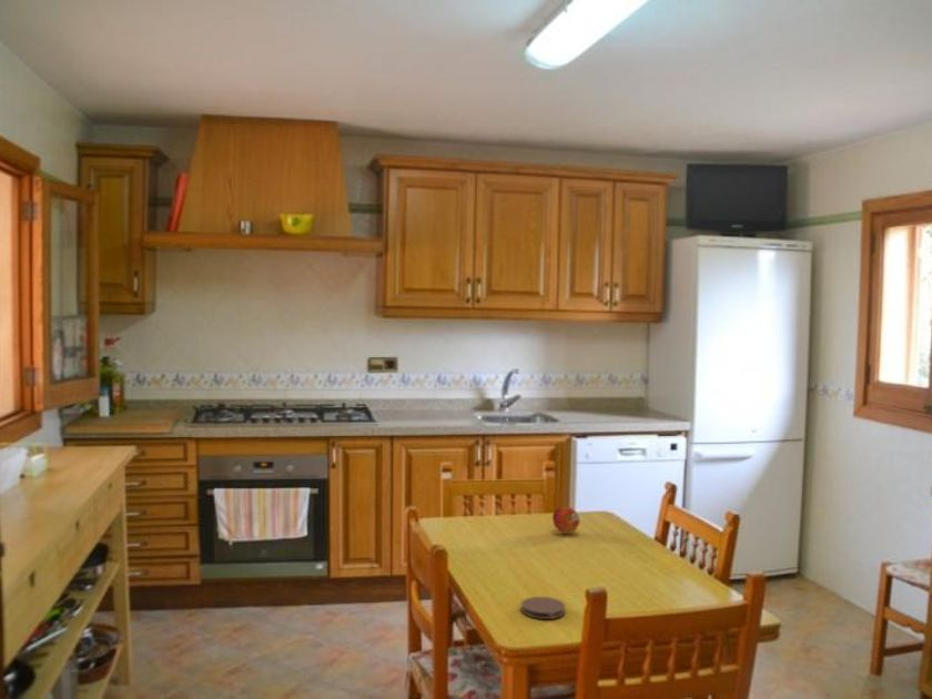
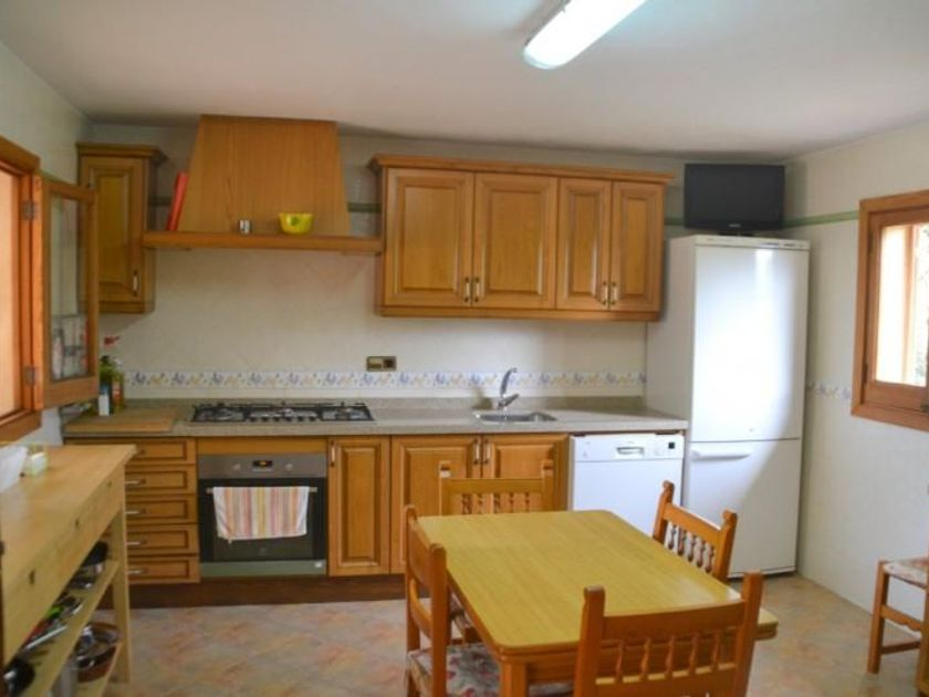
- fruit (566, 520)
- coaster (543, 607)
